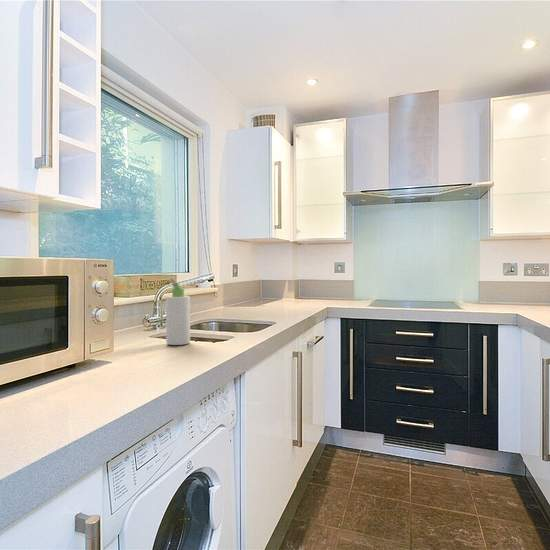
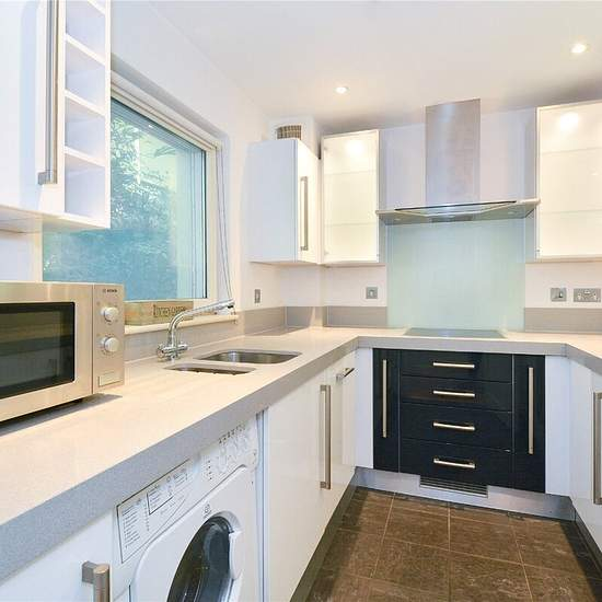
- bottle (177, 310)
